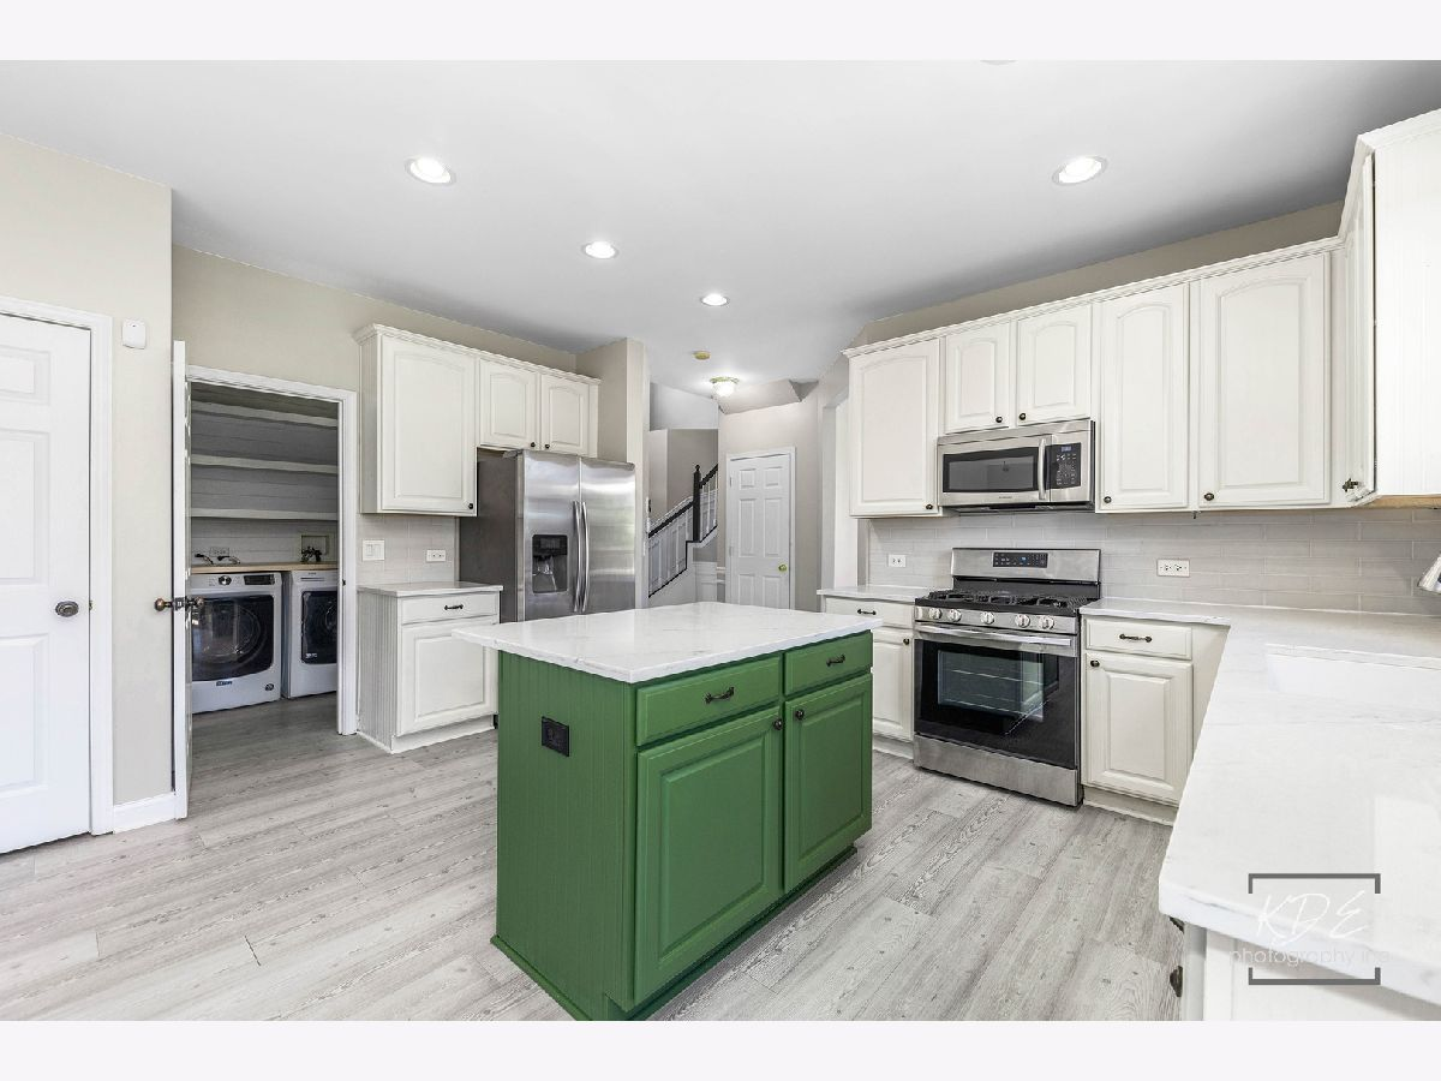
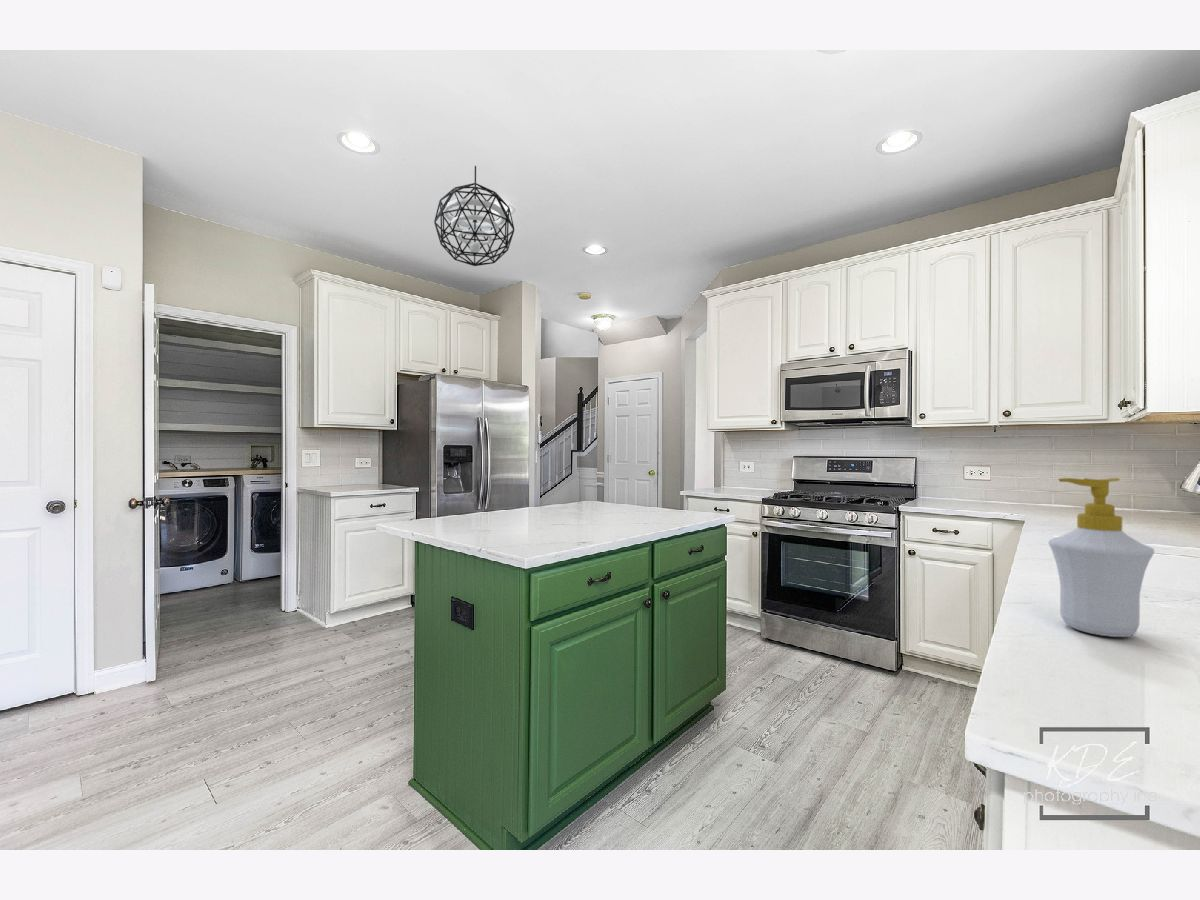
+ soap bottle (1099, 553)
+ pendant light (475, 215)
